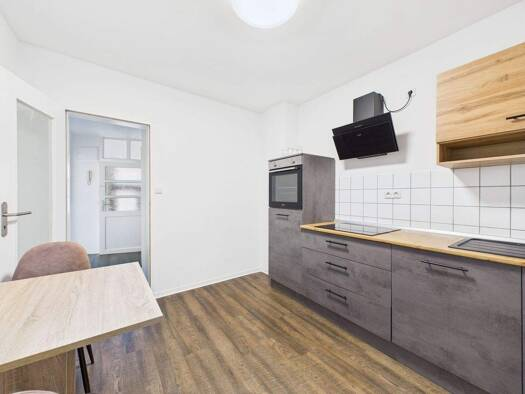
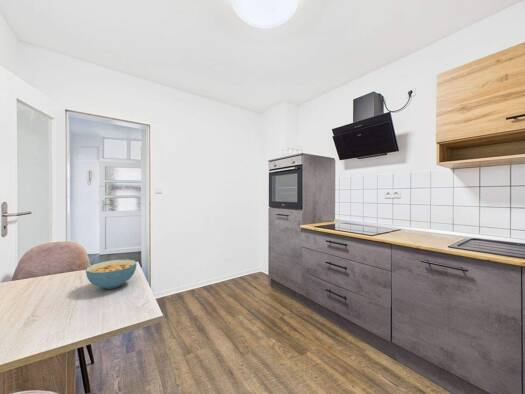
+ cereal bowl (112, 275)
